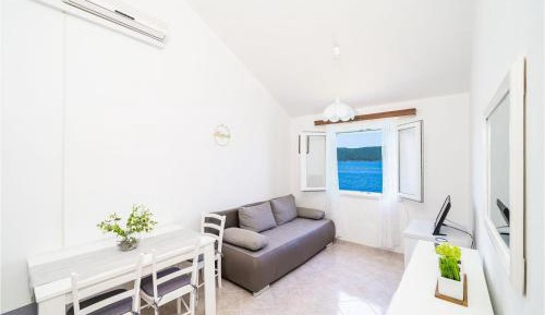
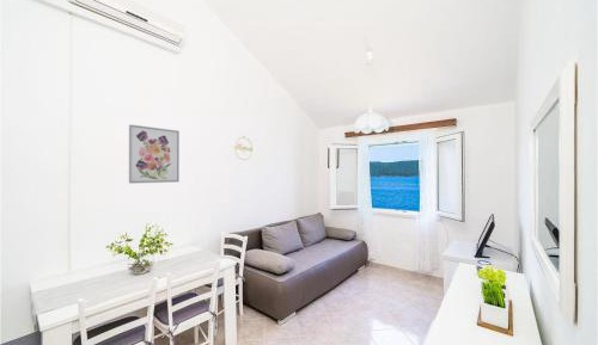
+ wall art (155, 155)
